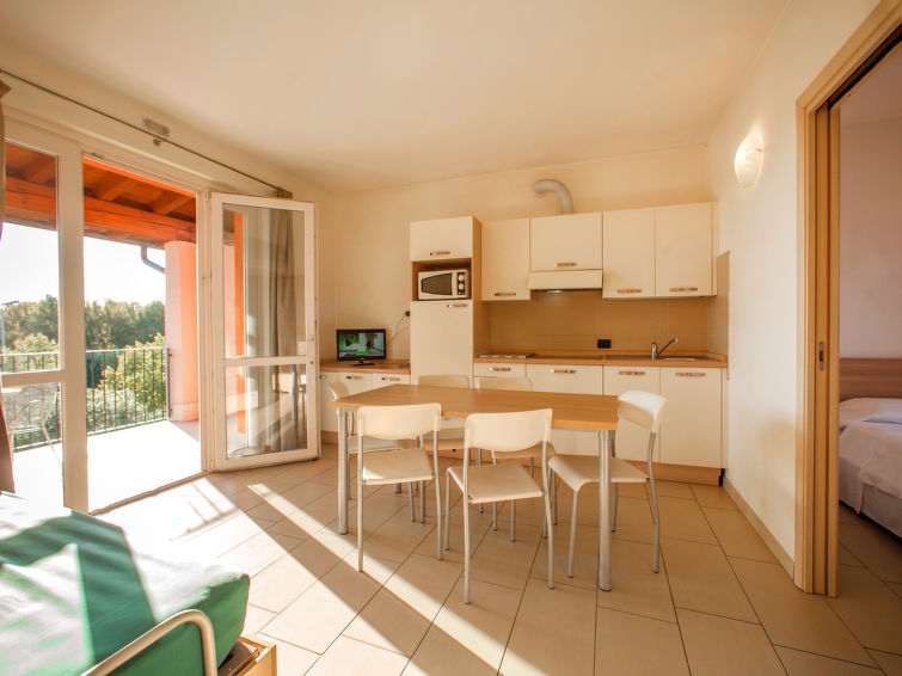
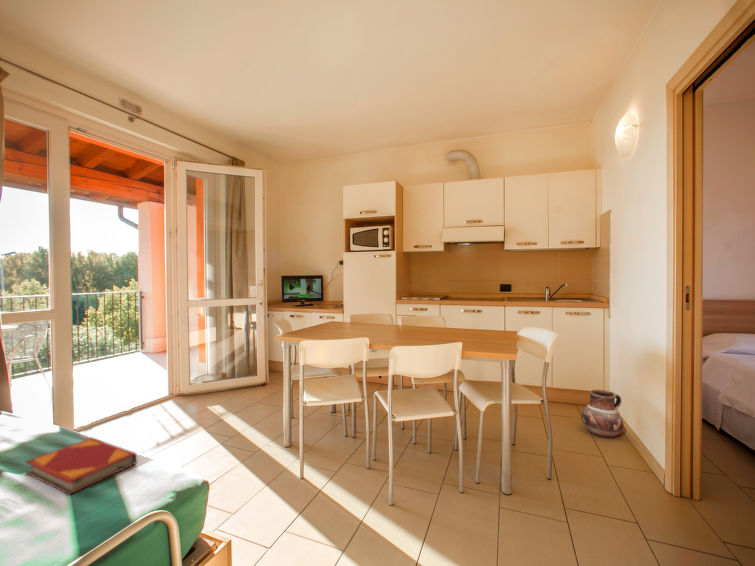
+ hardback book (82, 462)
+ ceramic pot (601, 412)
